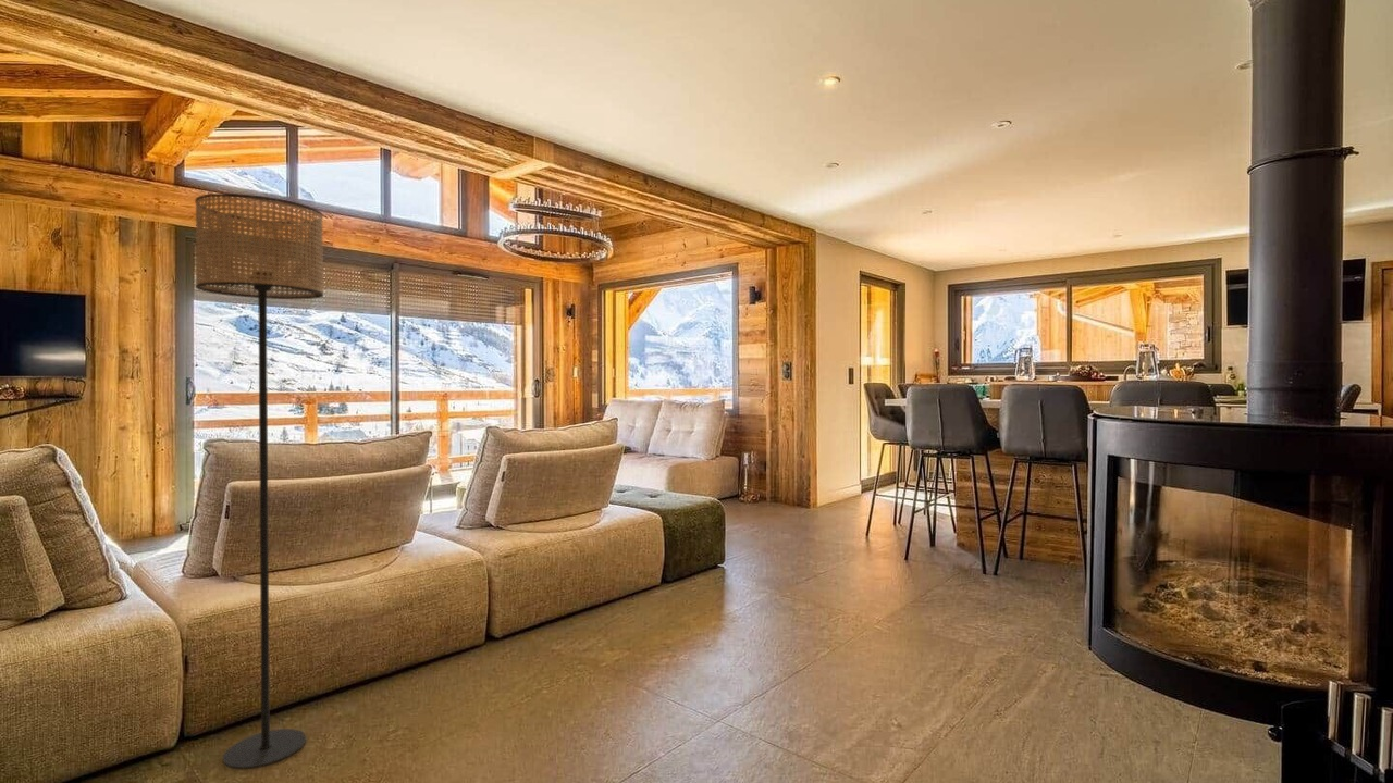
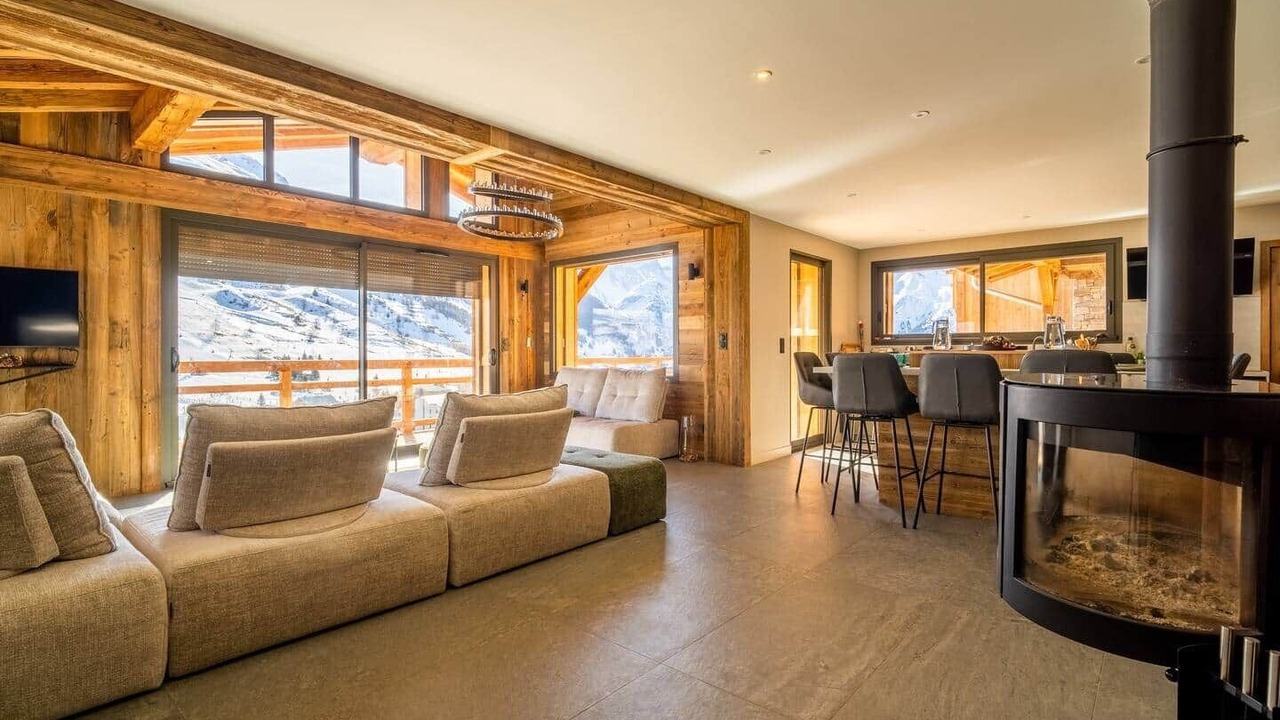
- floor lamp (263, 480)
